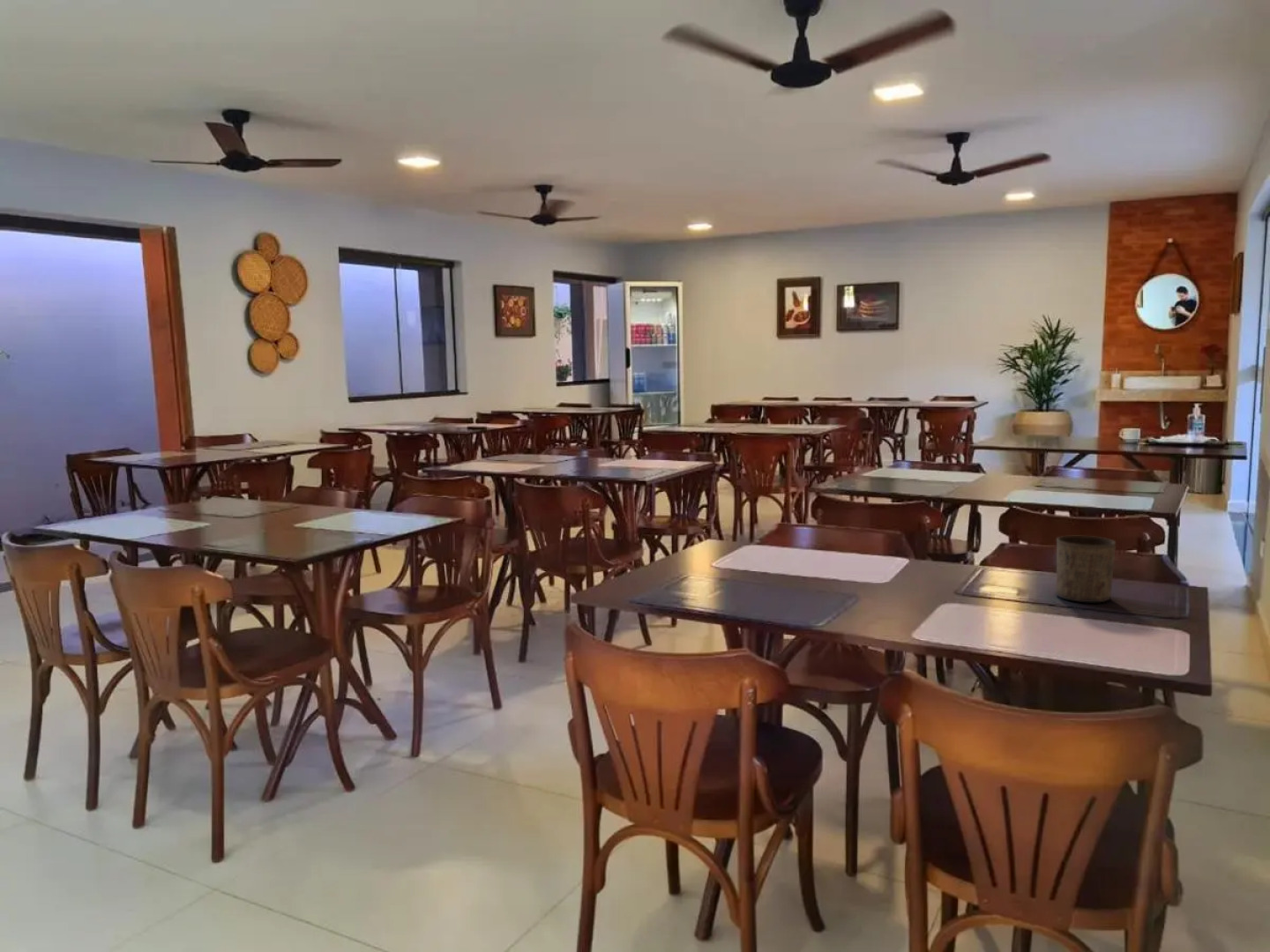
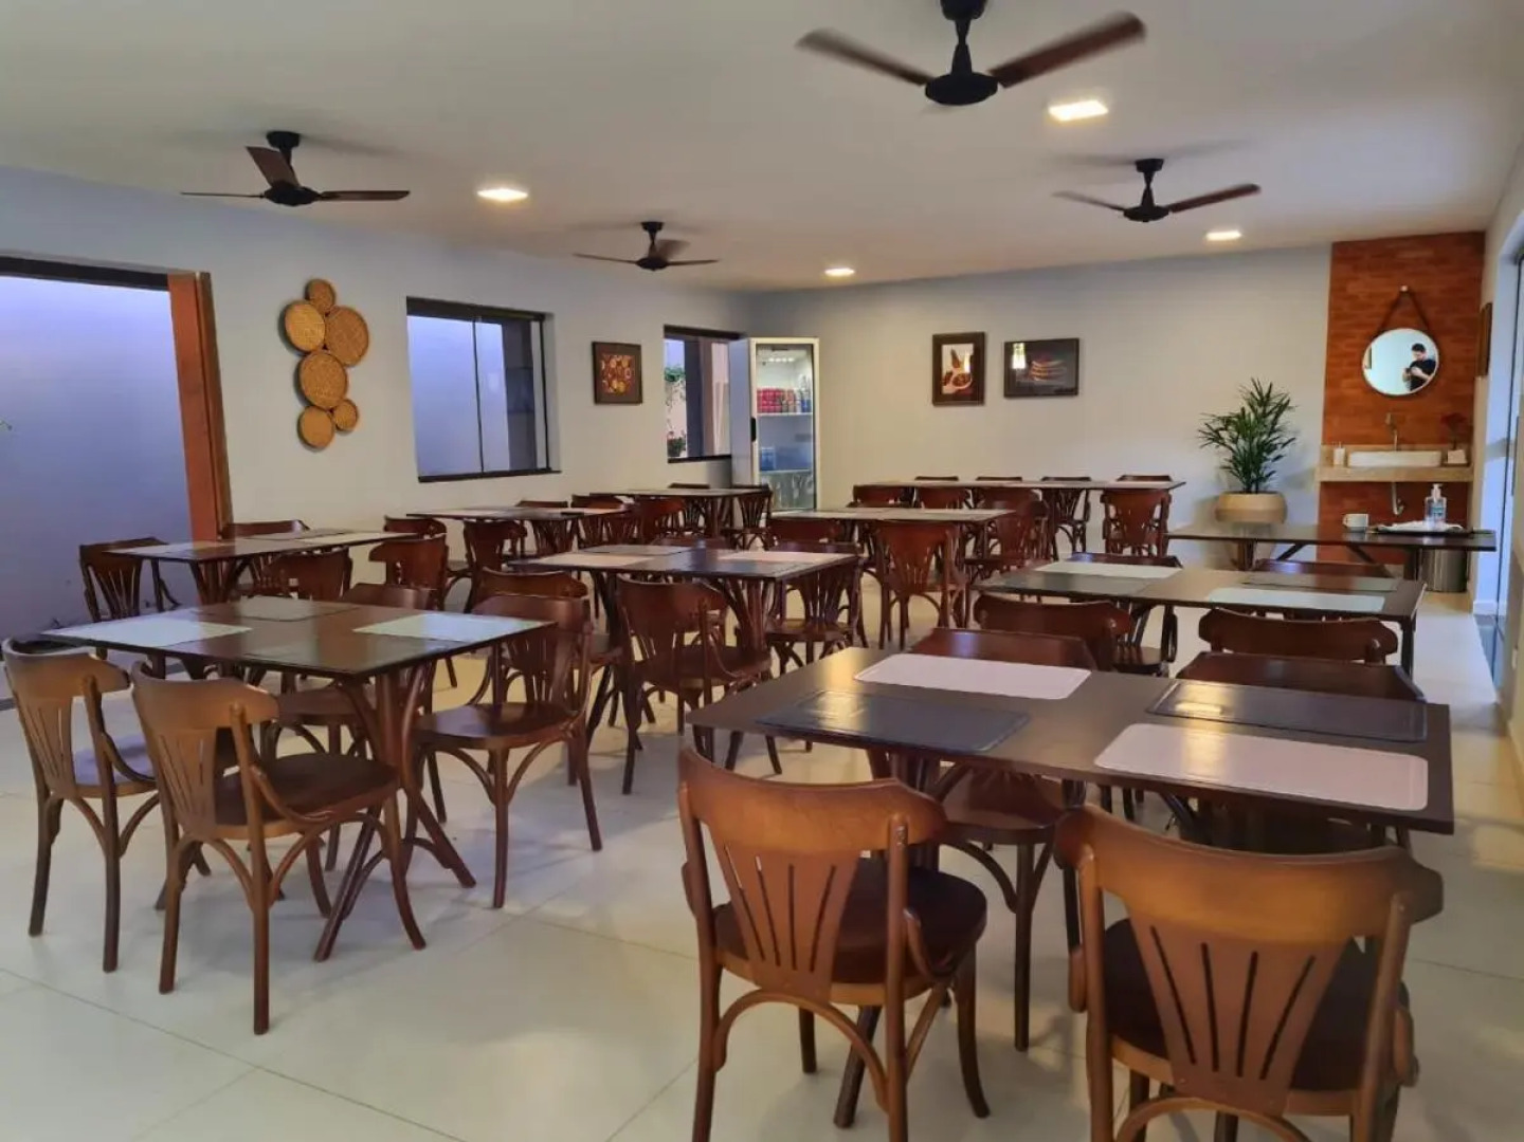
- cup (1084, 569)
